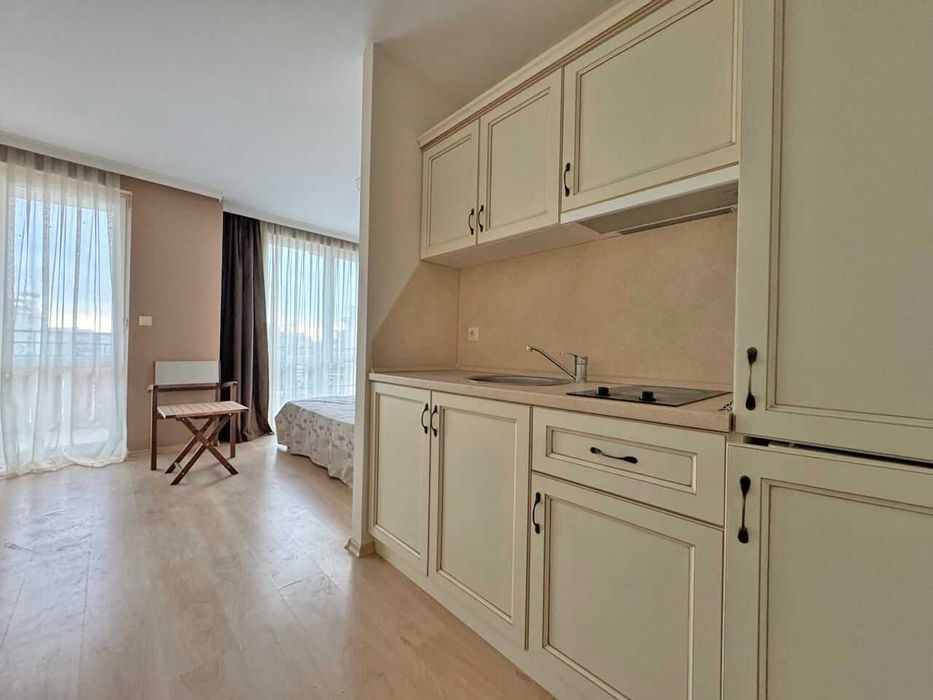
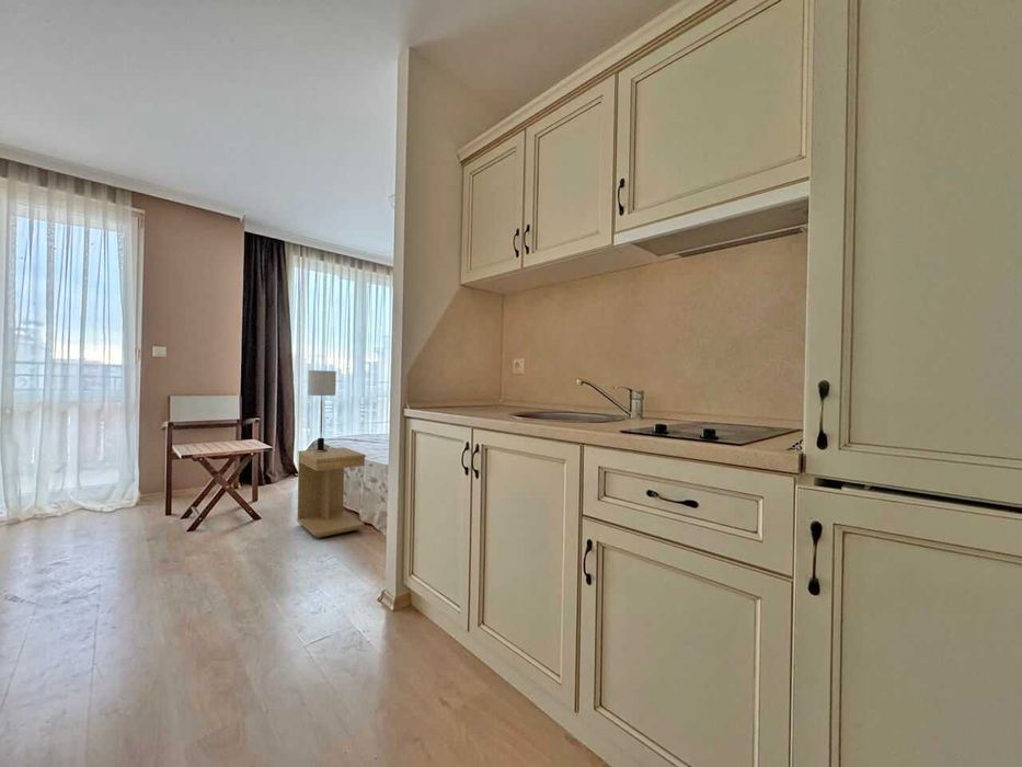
+ side table (330, 490)
+ table lamp (321, 411)
